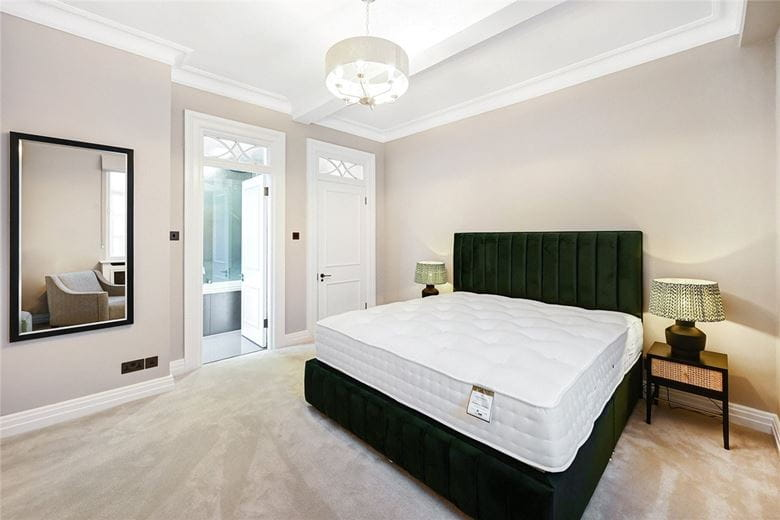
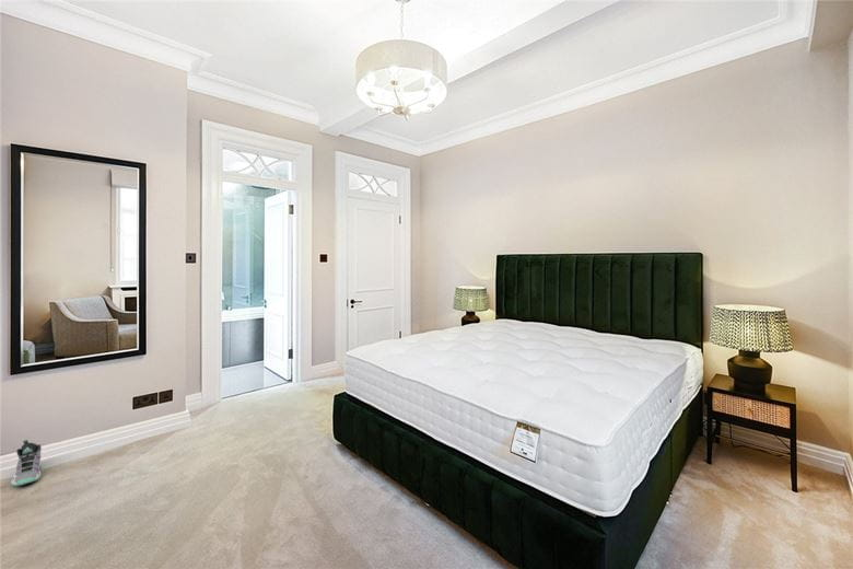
+ sneaker (26, 458)
